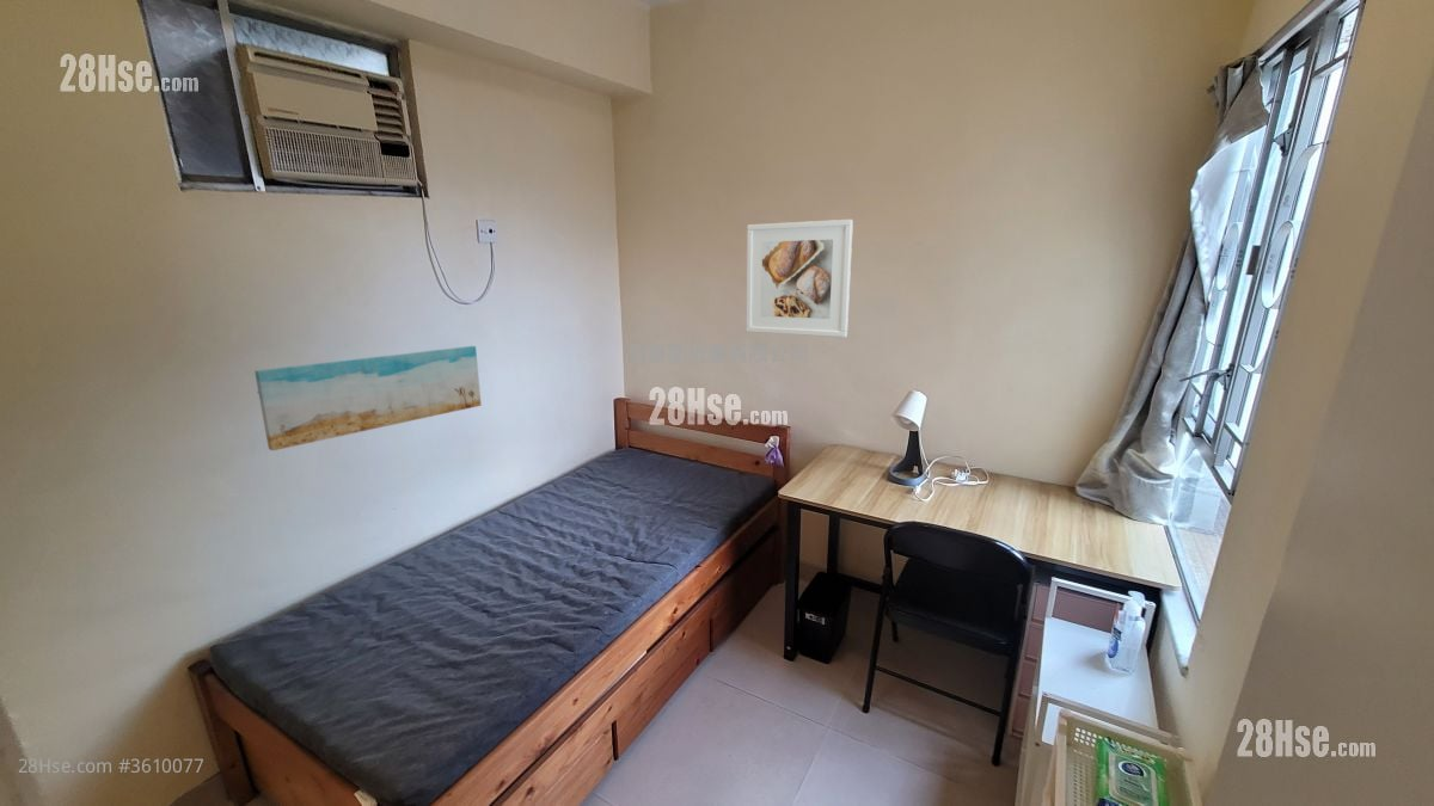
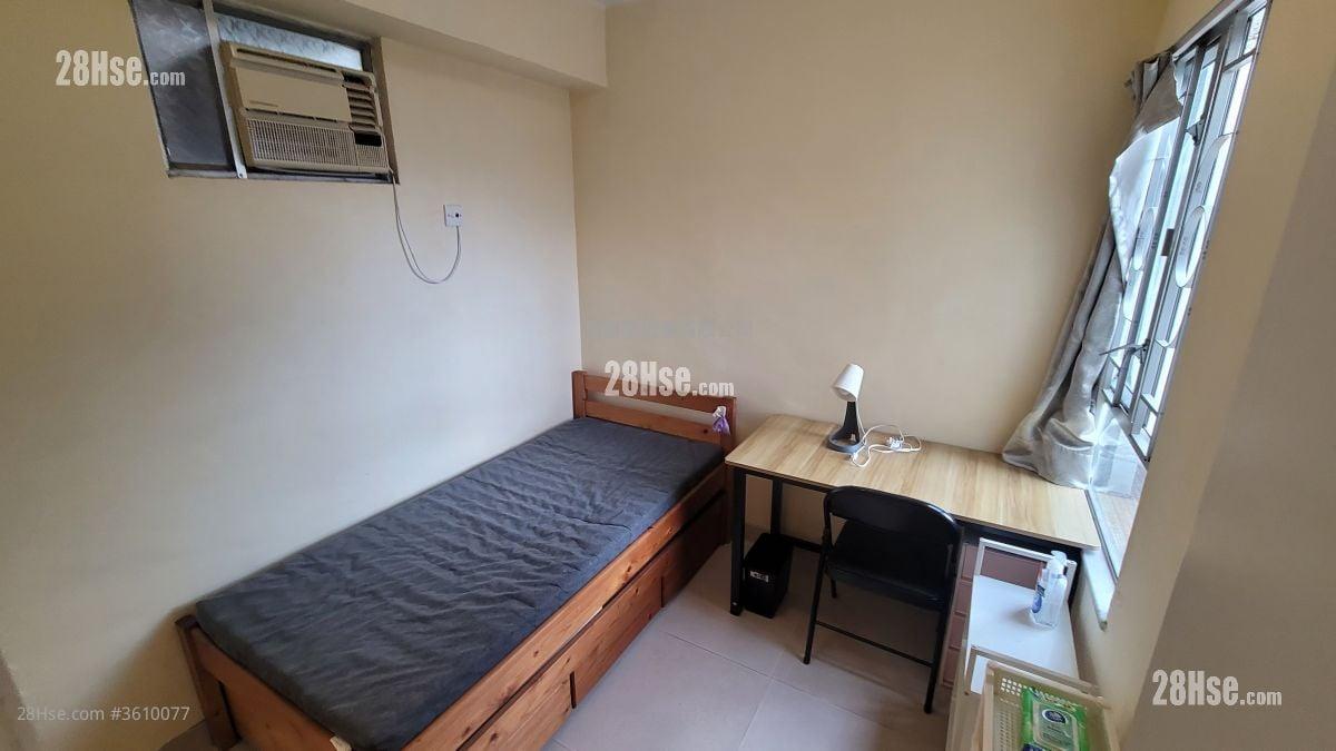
- wall art (384, 390)
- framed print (796, 279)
